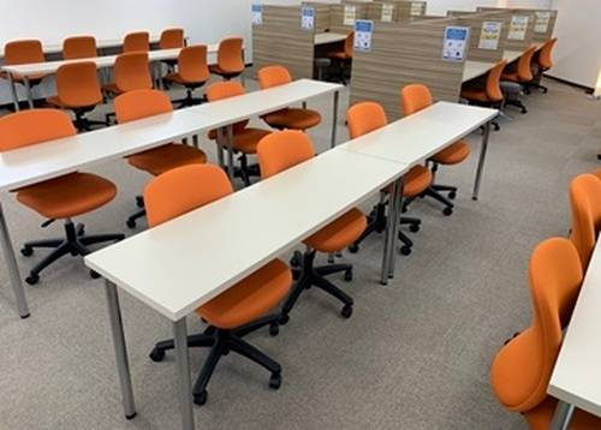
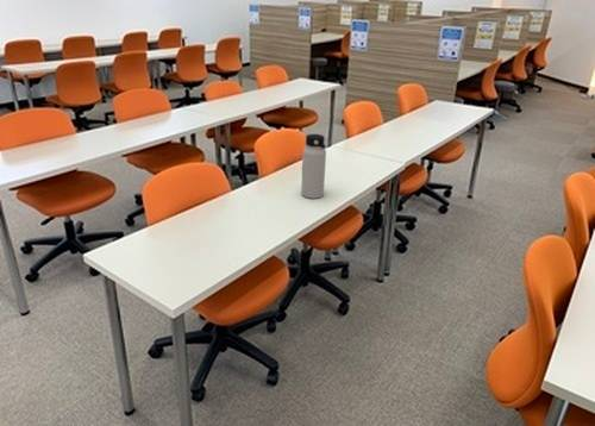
+ water bottle (313, 165)
